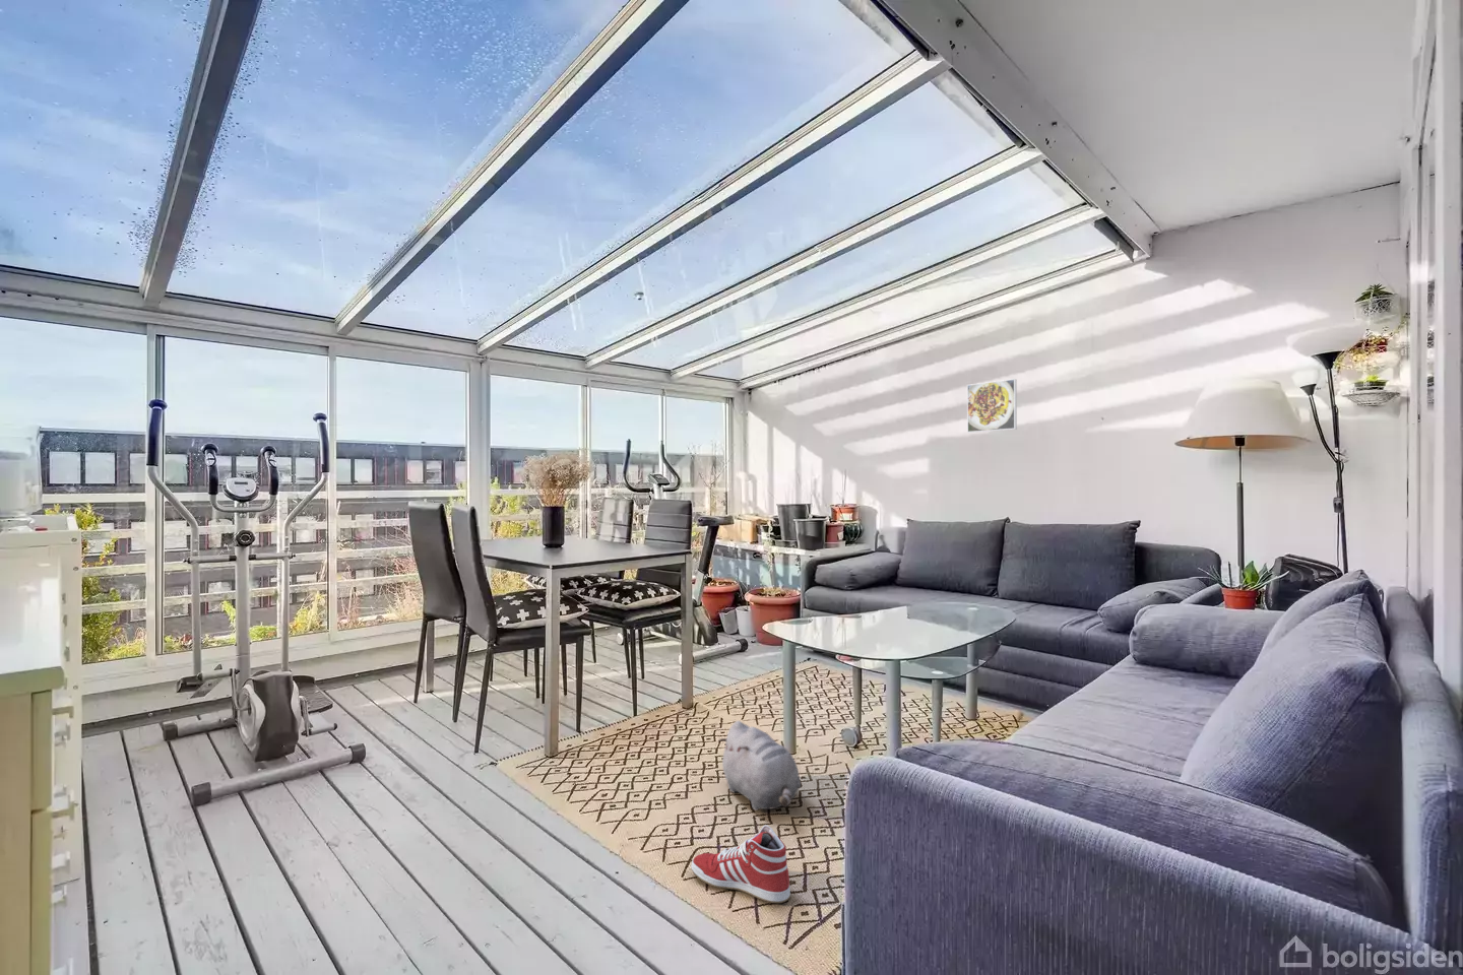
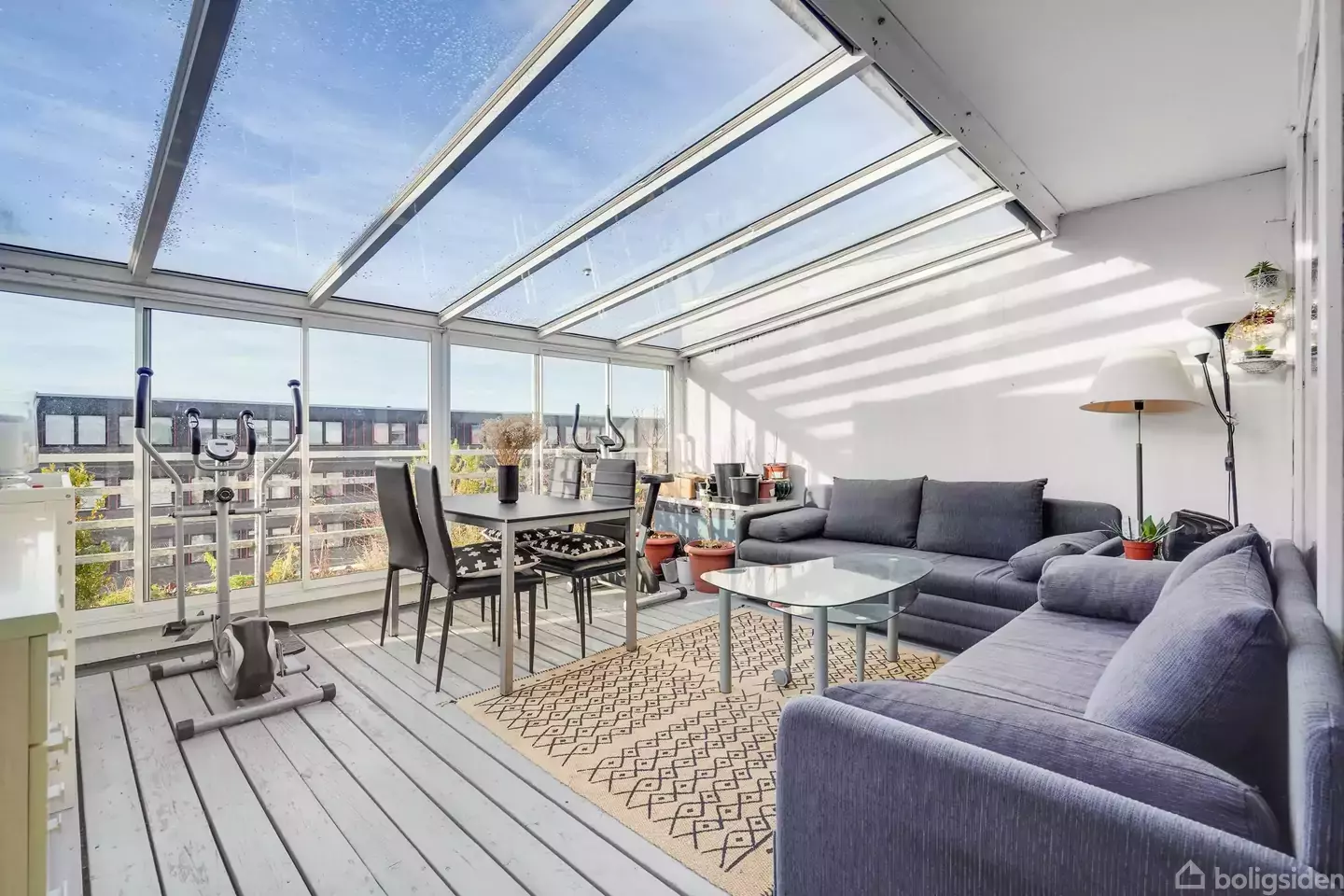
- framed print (991, 406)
- sneaker (739, 854)
- plush toy (764, 766)
